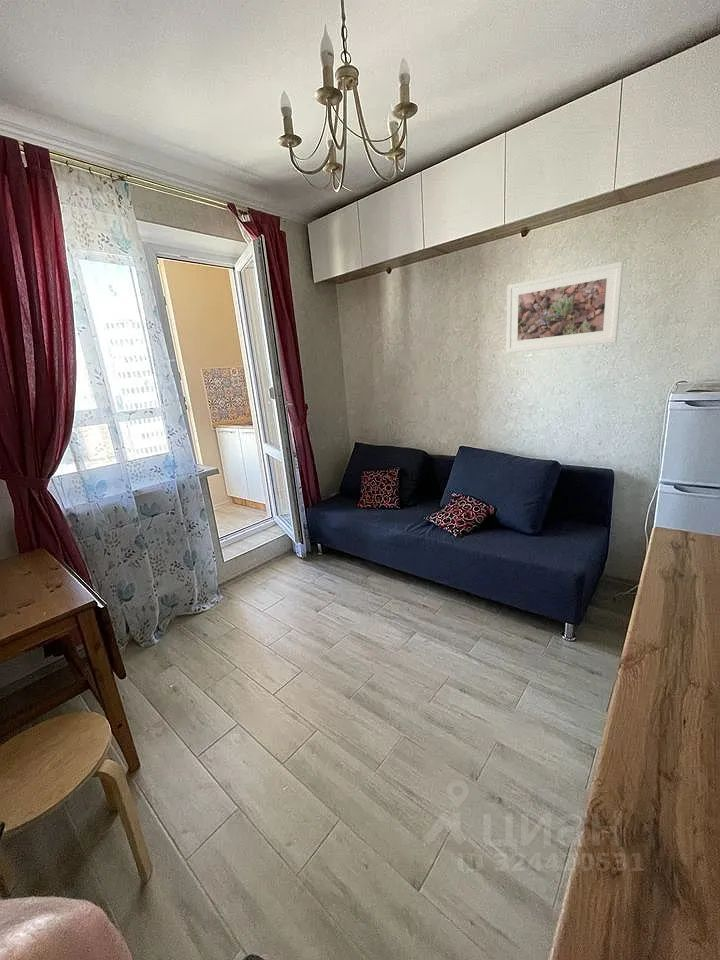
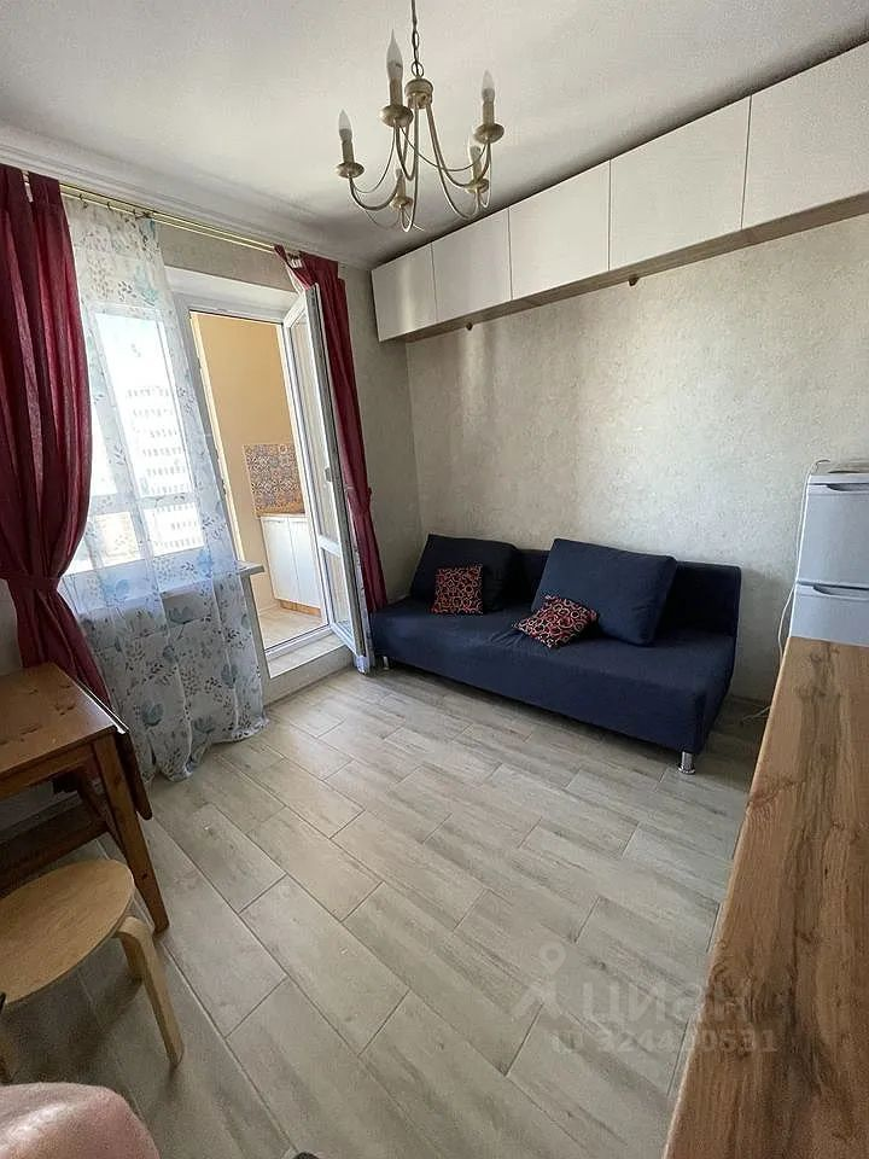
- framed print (558, 312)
